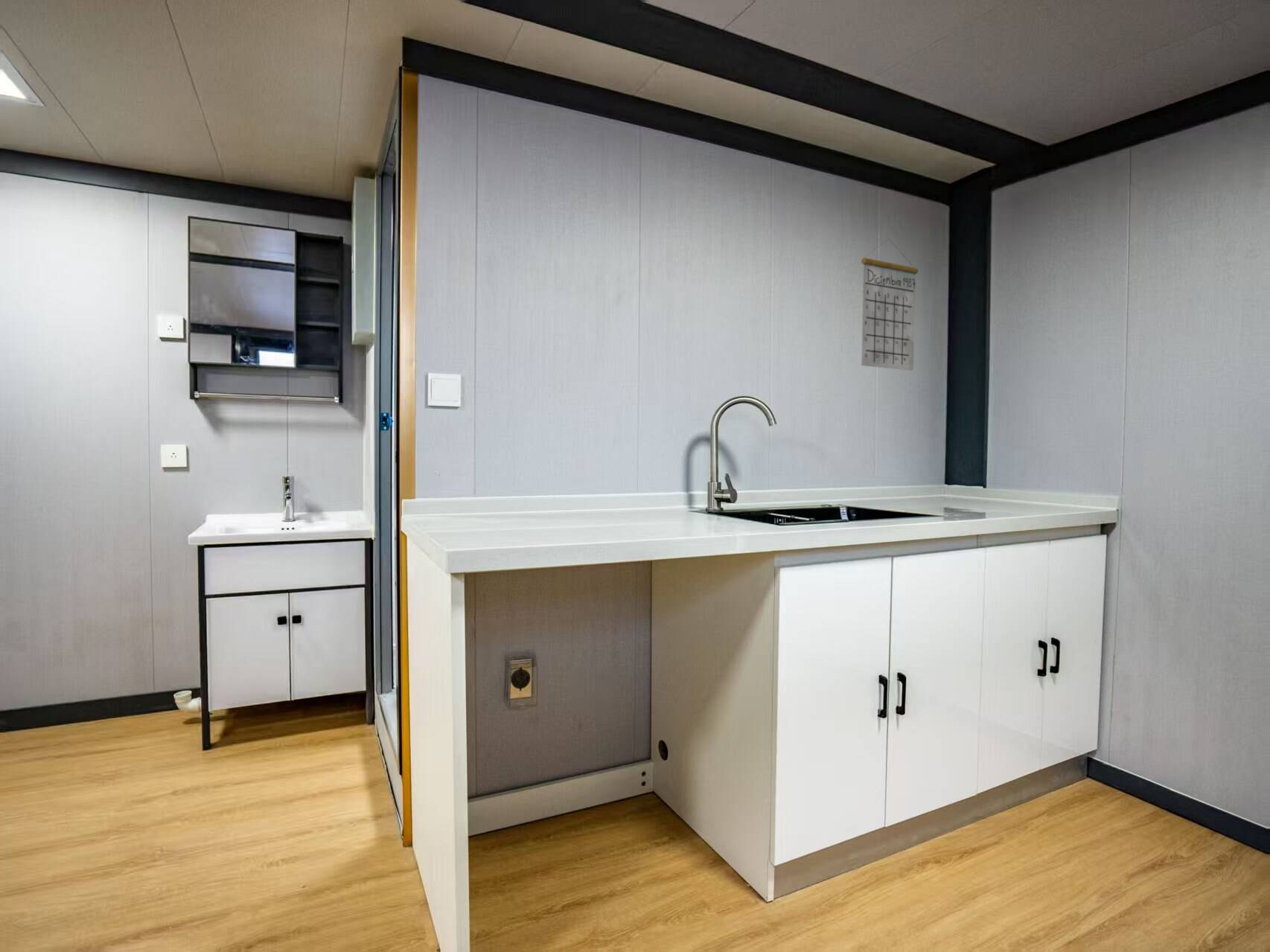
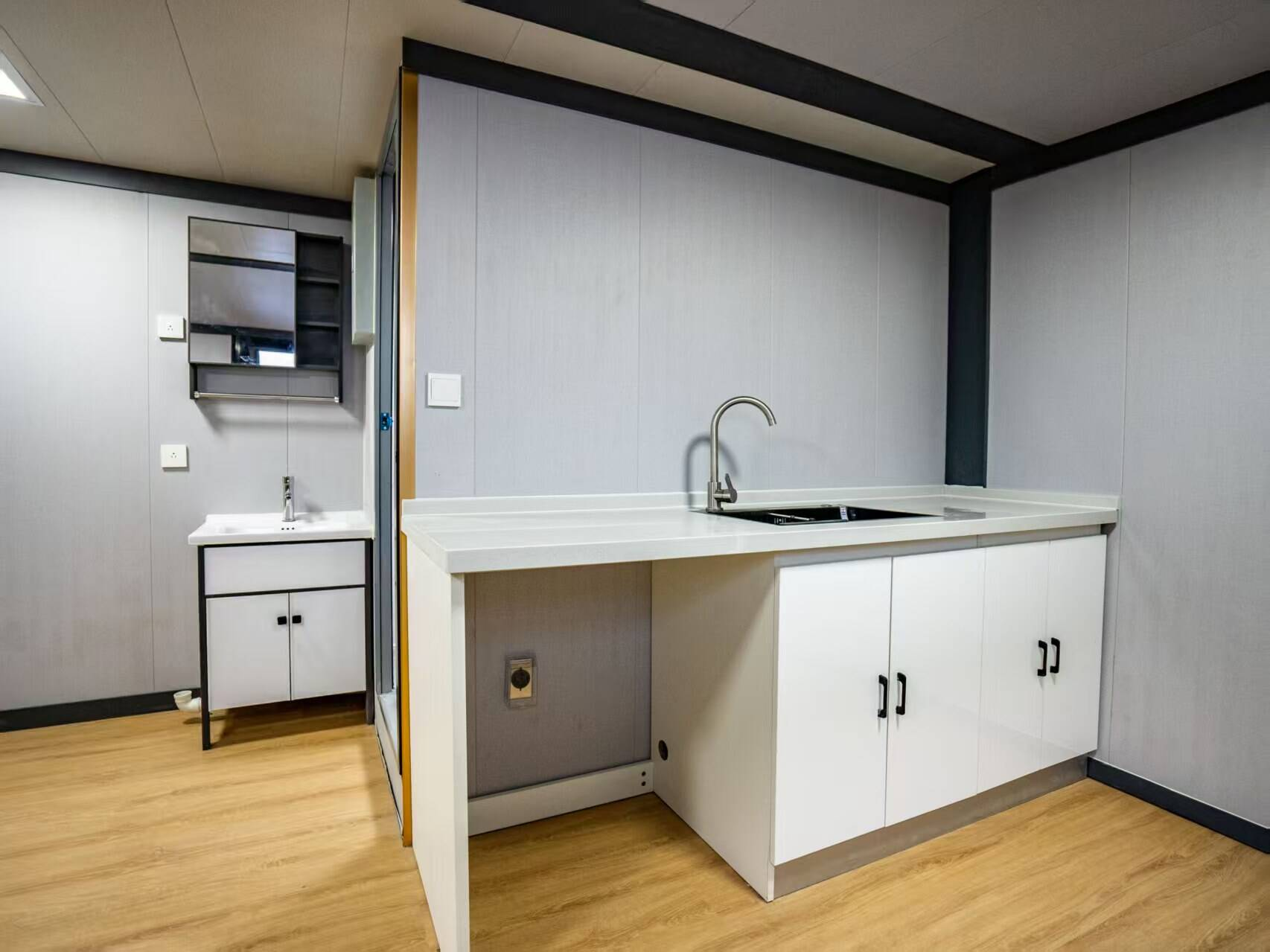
- calendar (889, 303)
